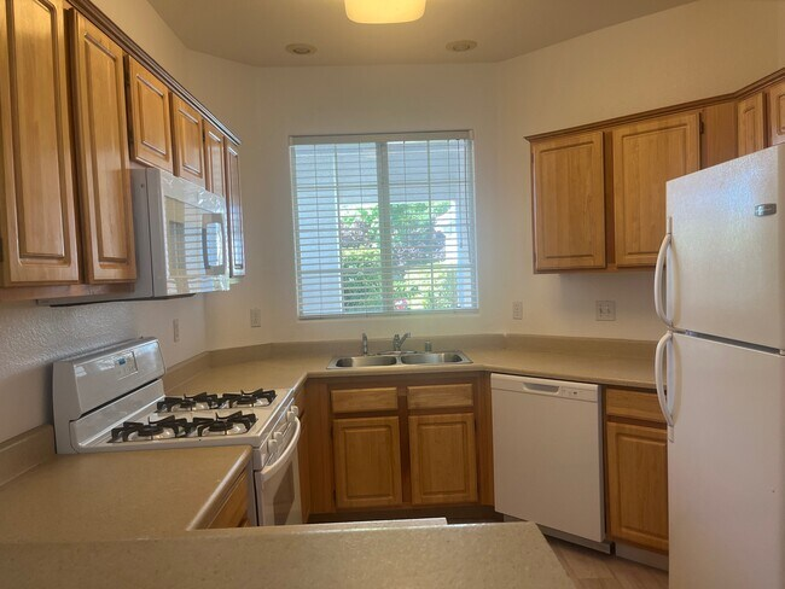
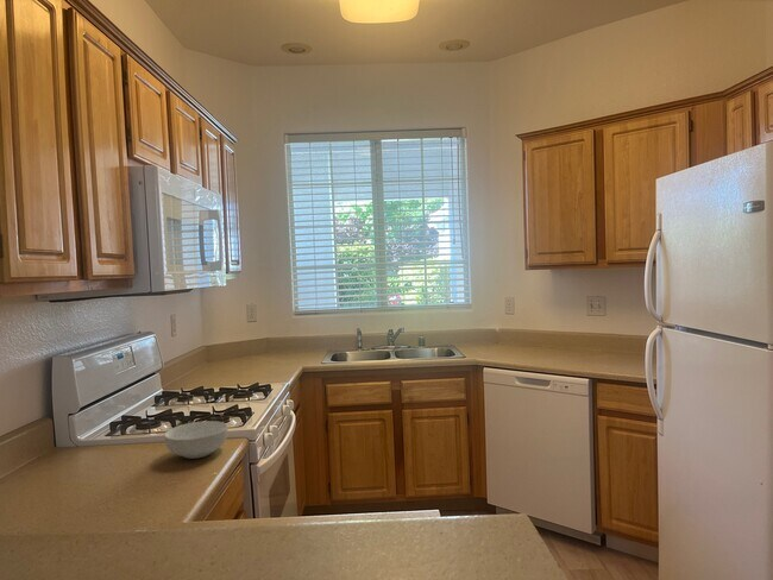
+ cereal bowl (196, 441)
